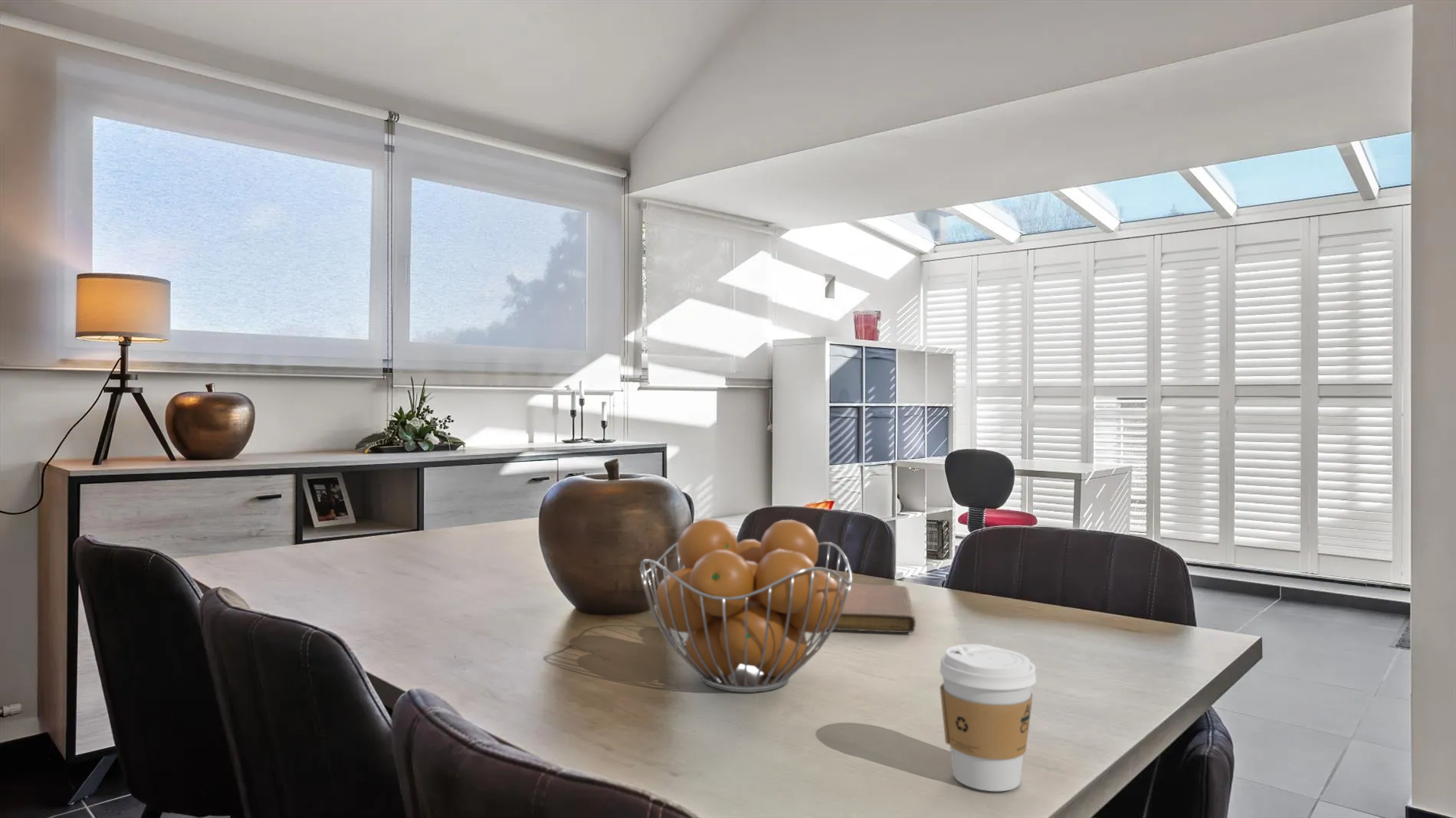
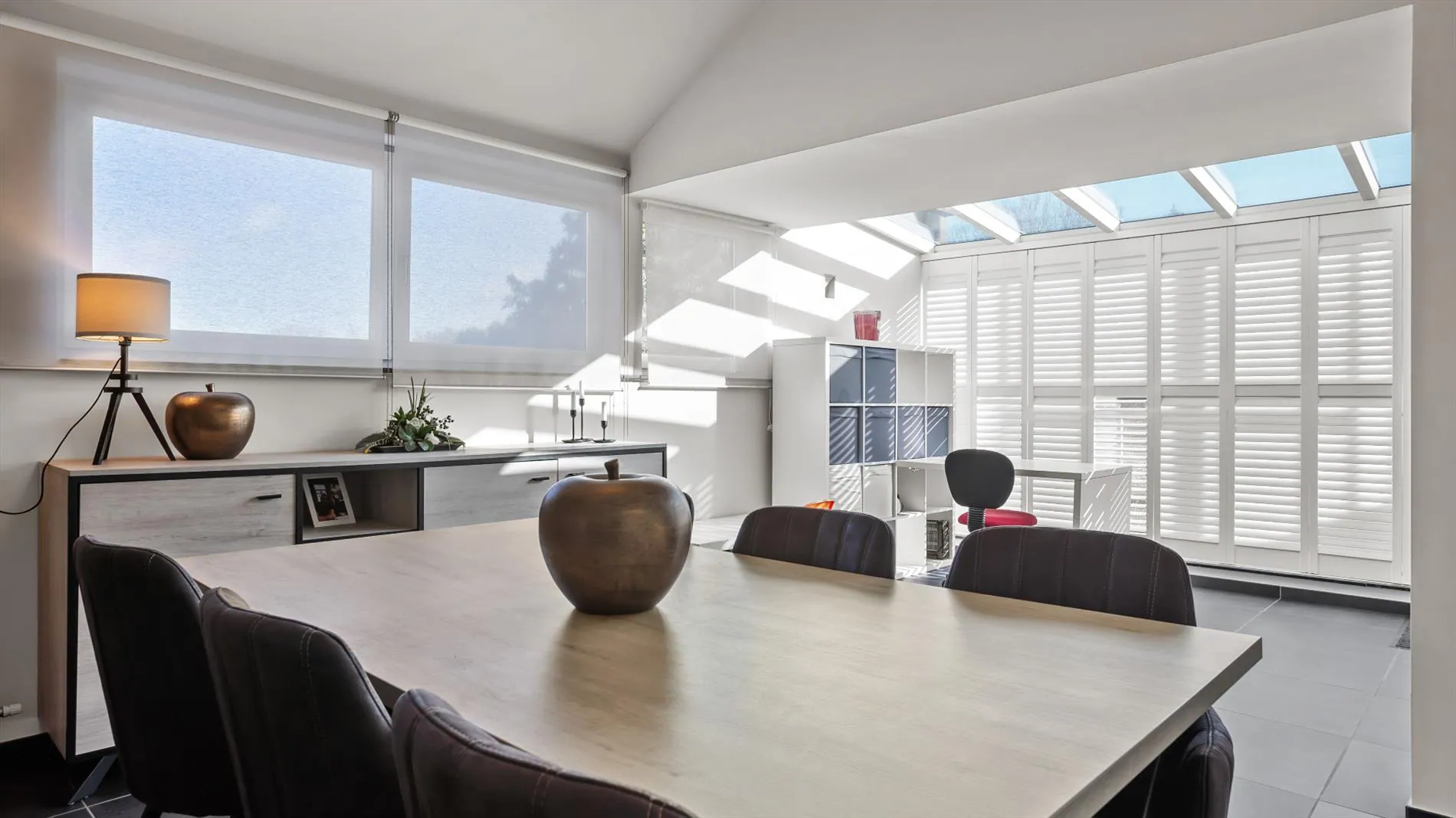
- fruit basket (746, 598)
- coffee cup (986, 714)
- notebook (861, 605)
